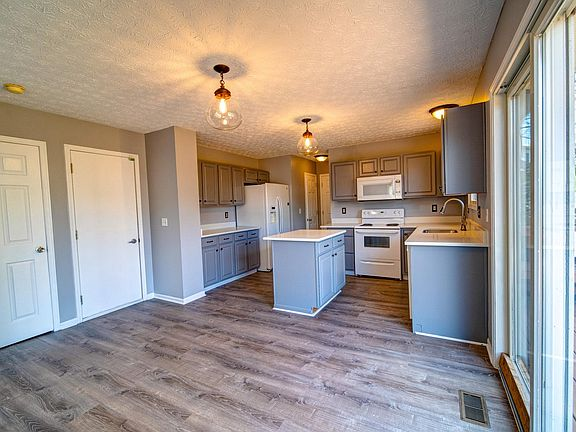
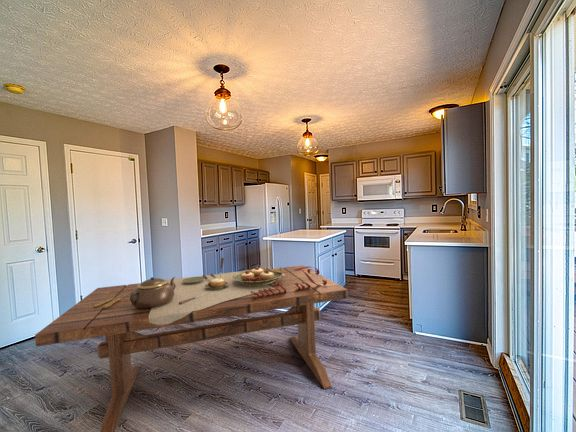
+ dining table (214, 317)
